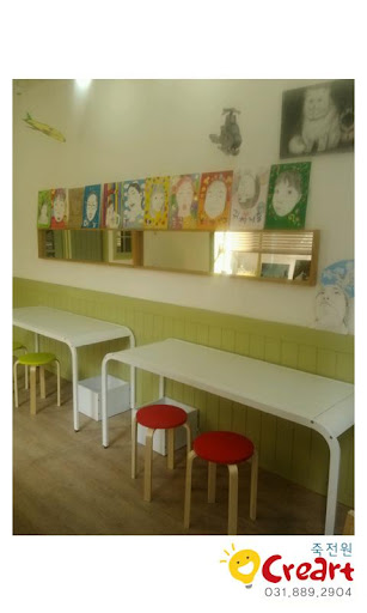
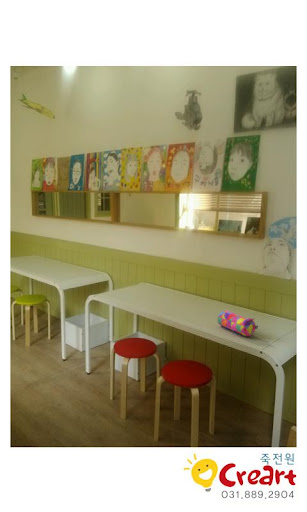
+ pencil case (236, 322)
